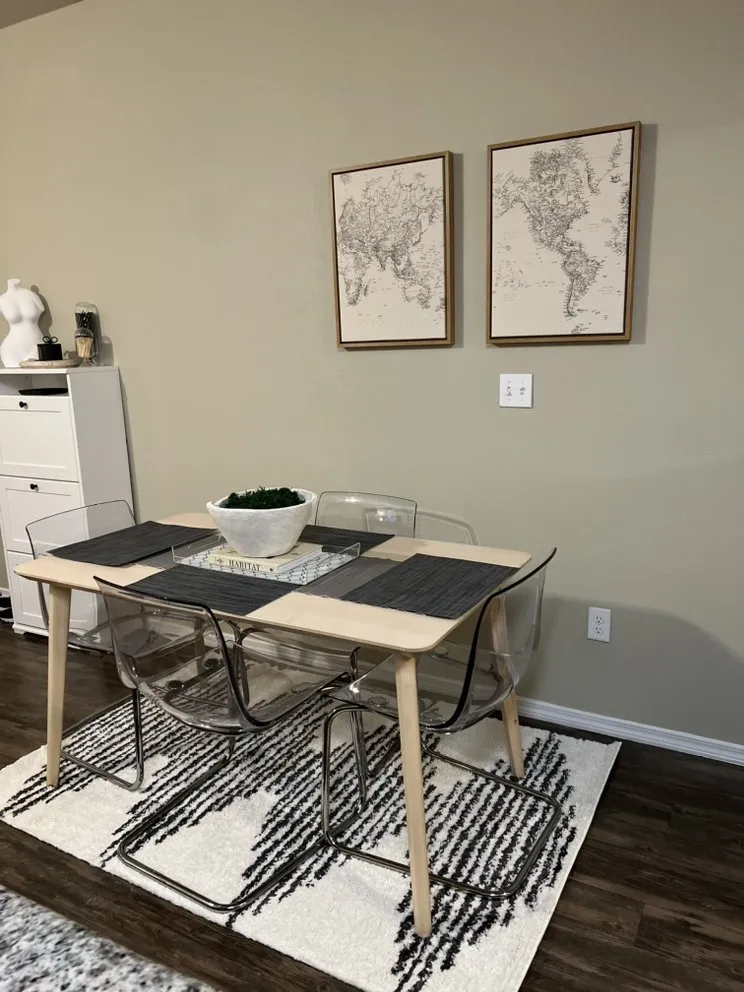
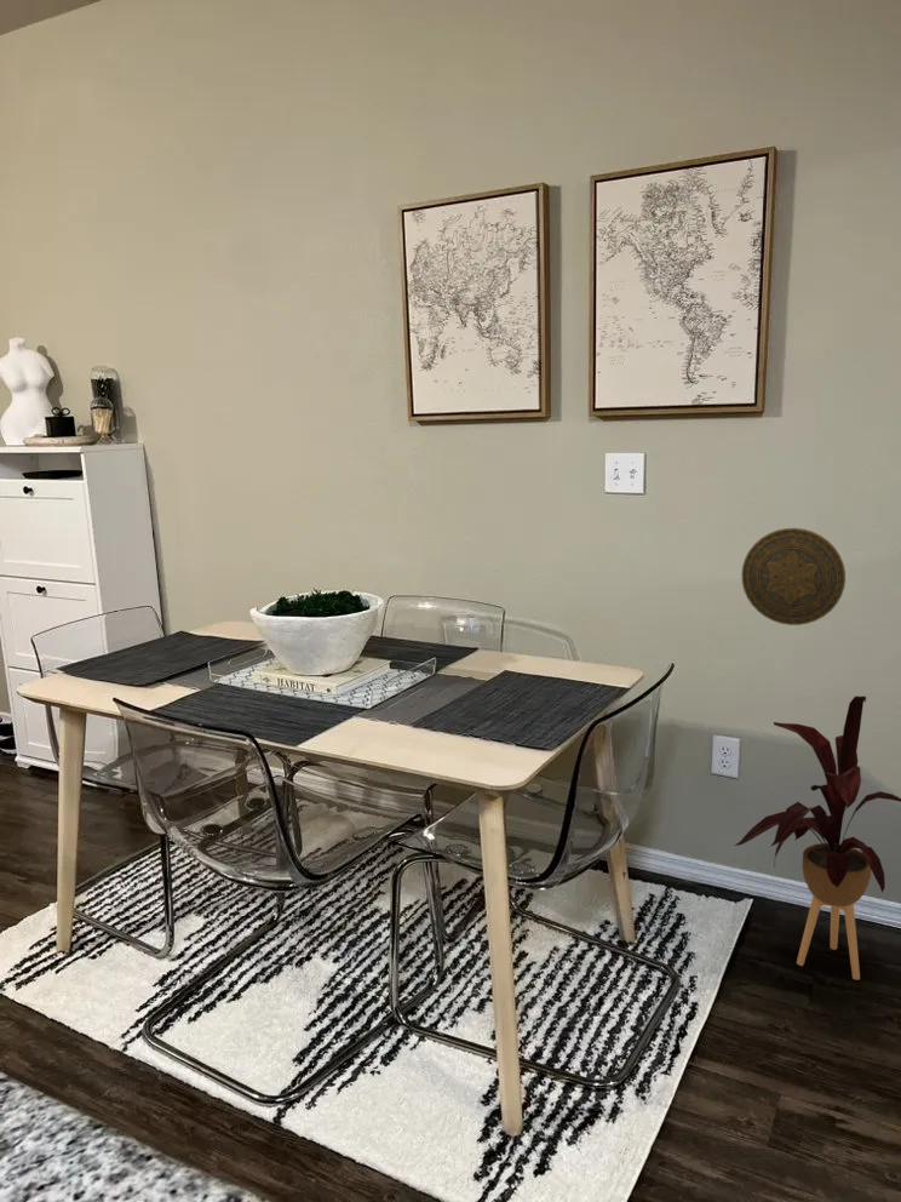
+ decorative plate (791, 577)
+ house plant (820, 829)
